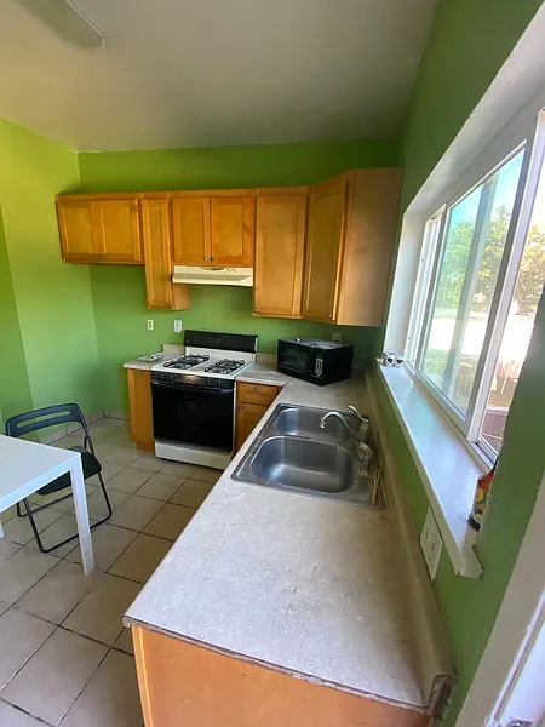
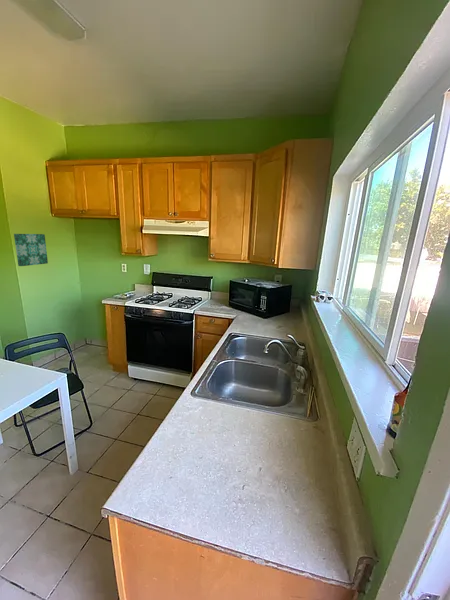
+ wall art (31, 249)
